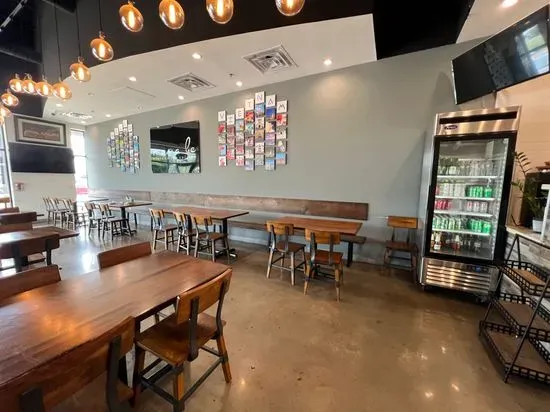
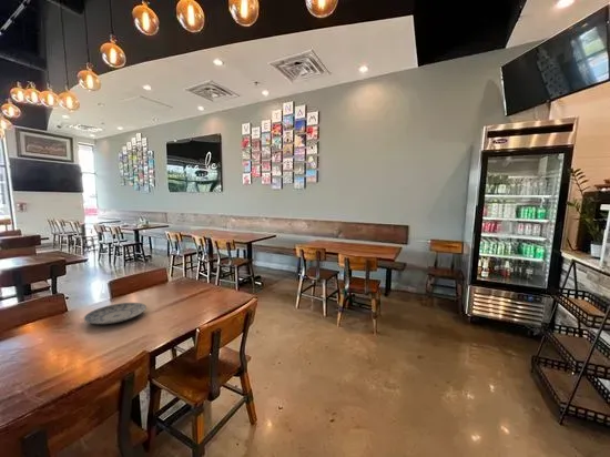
+ plate (116, 314)
